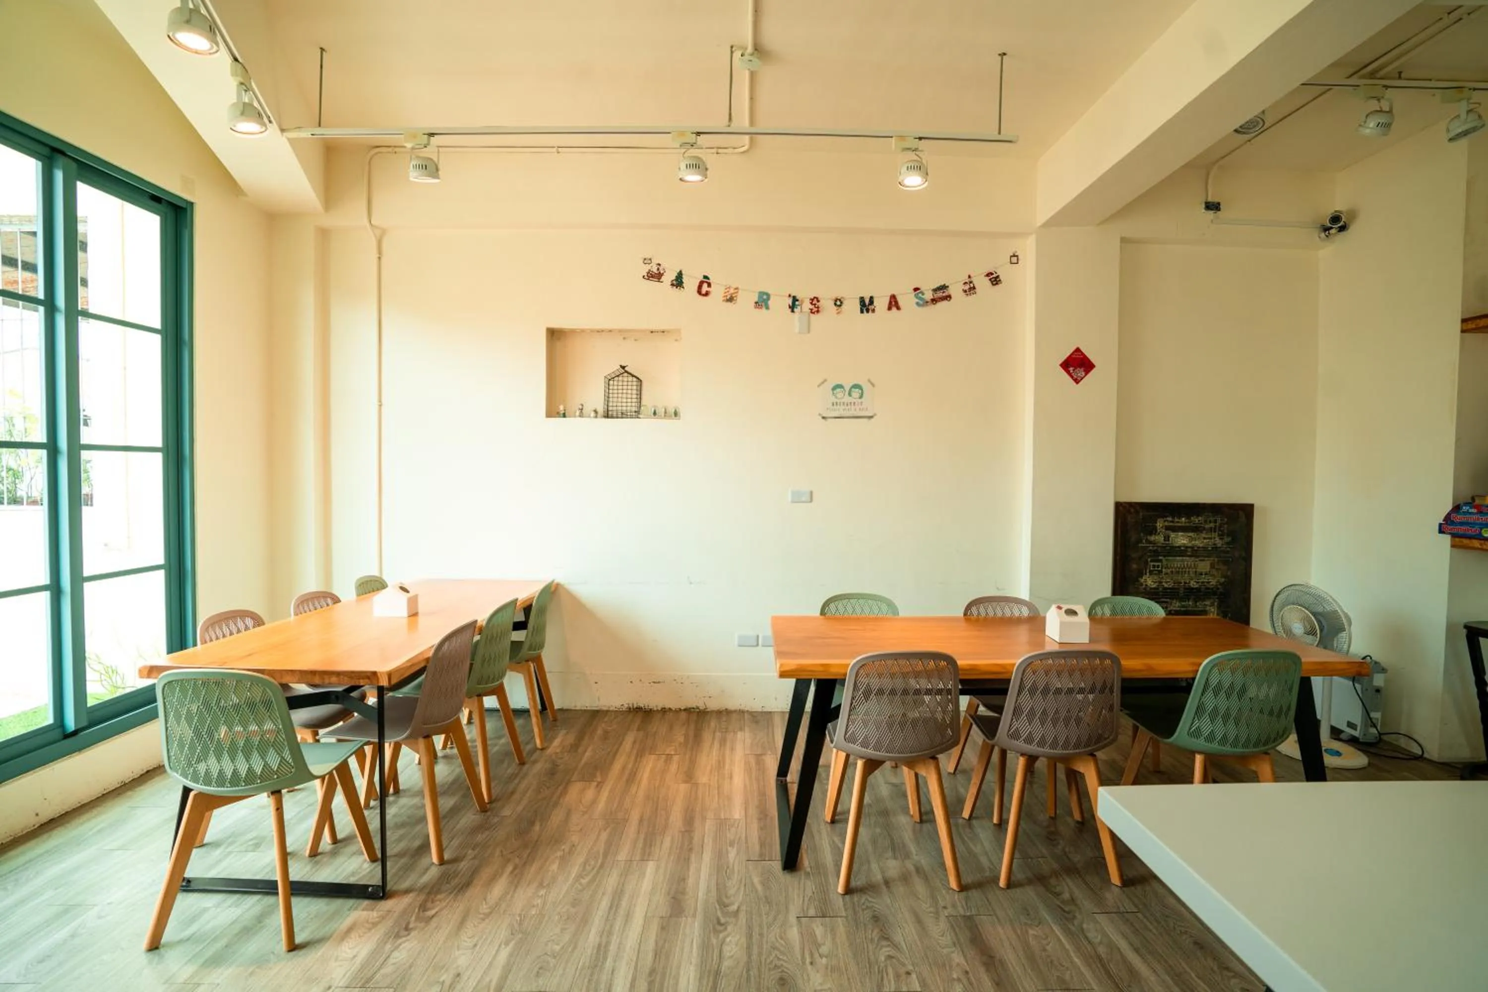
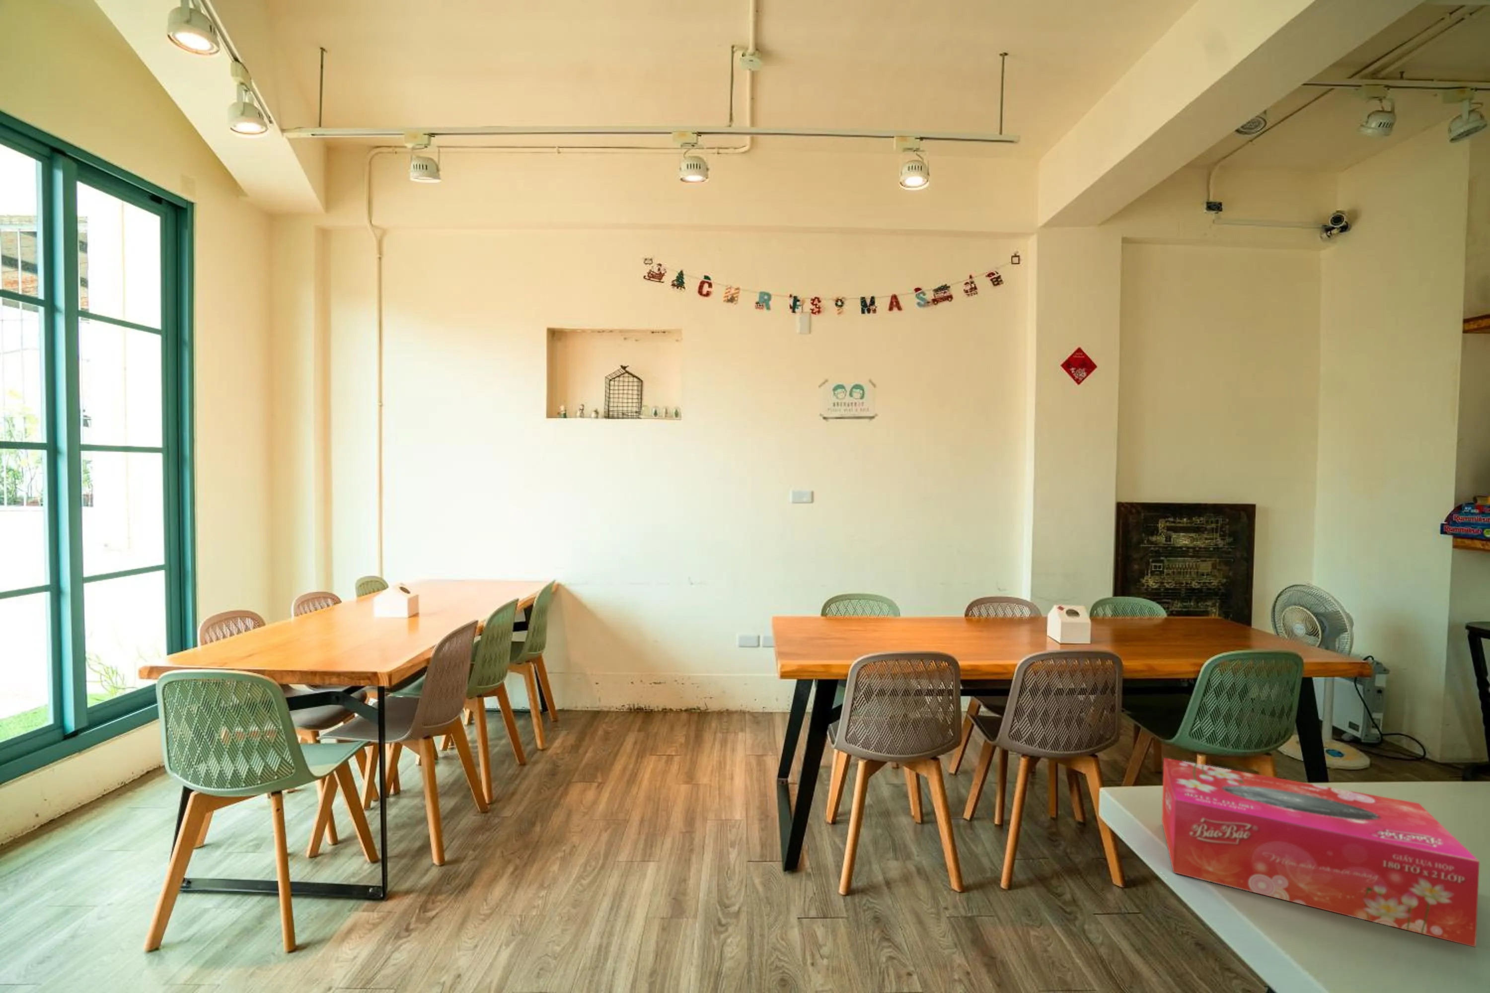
+ tissue box (1296, 838)
